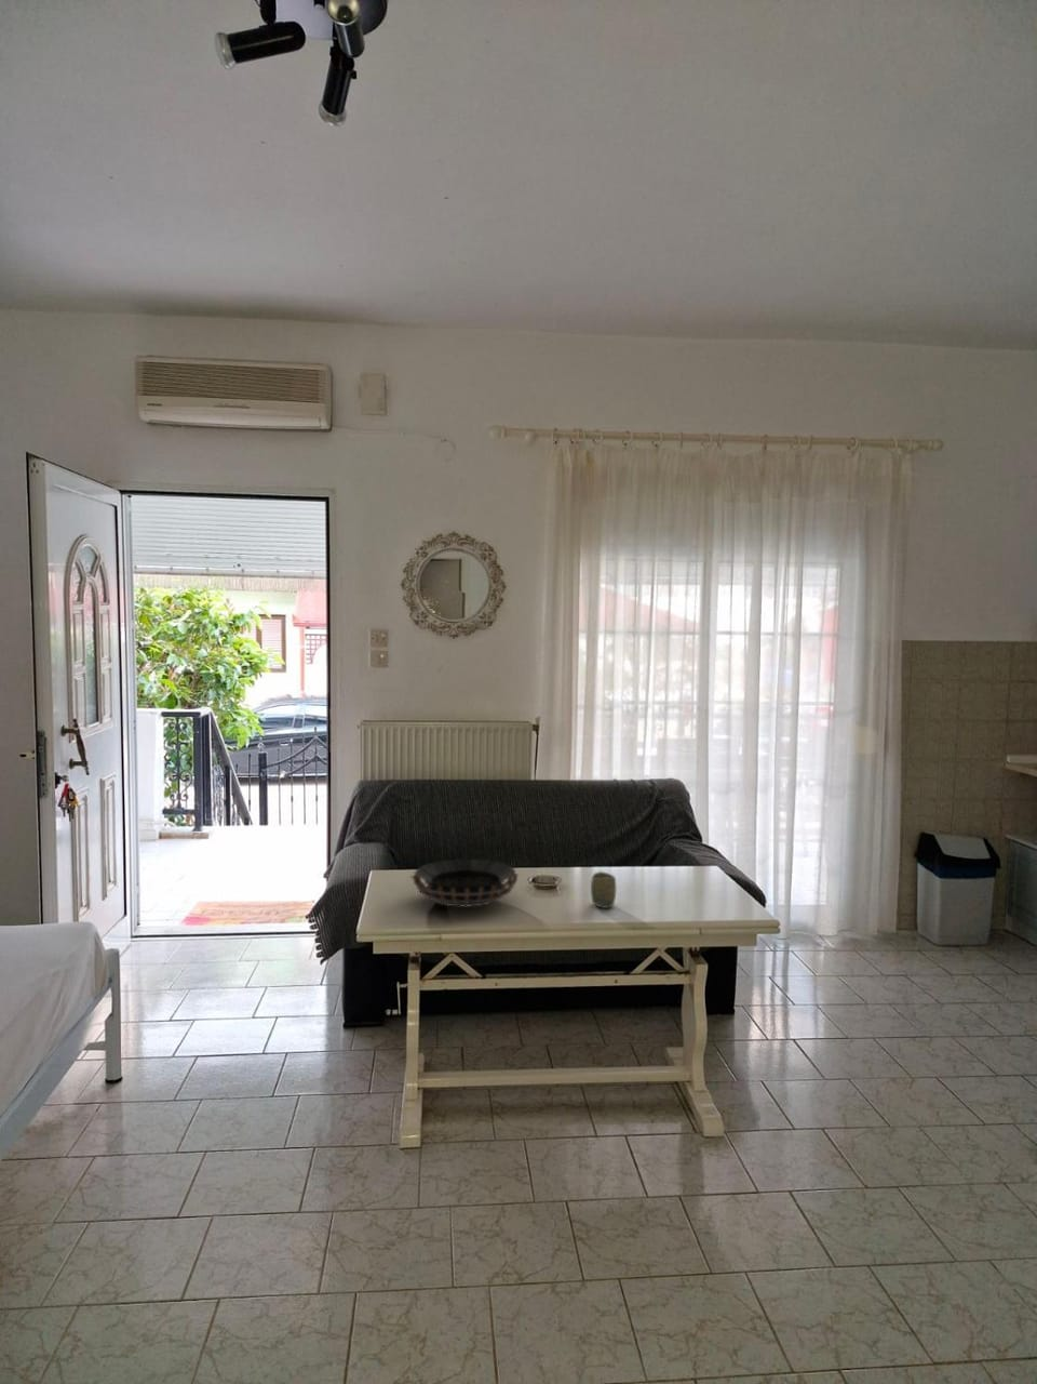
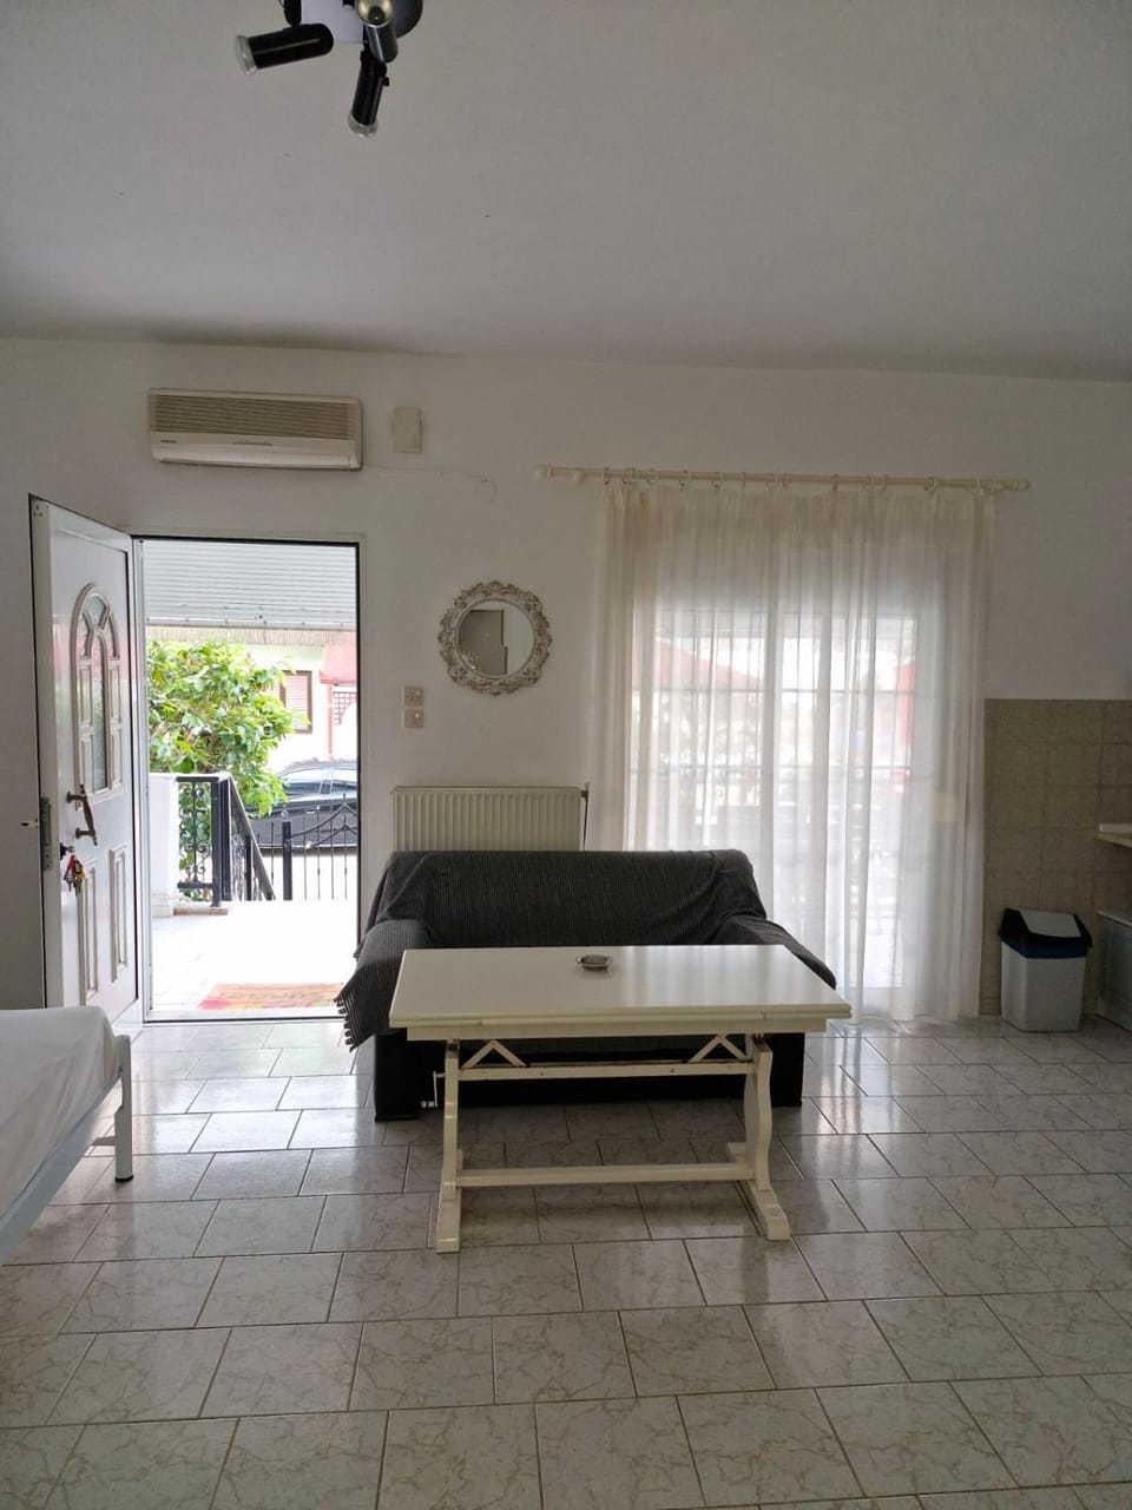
- decorative bowl (463, 887)
- cup (602, 890)
